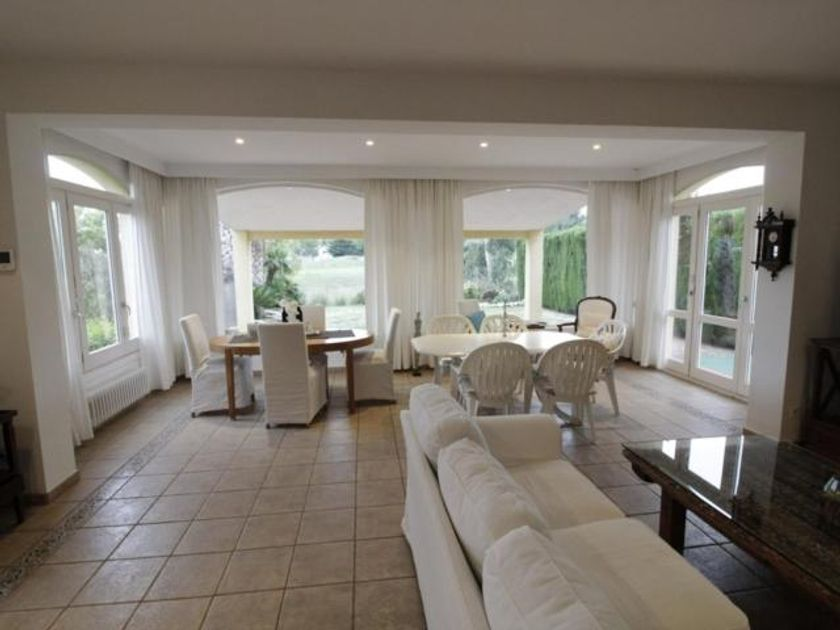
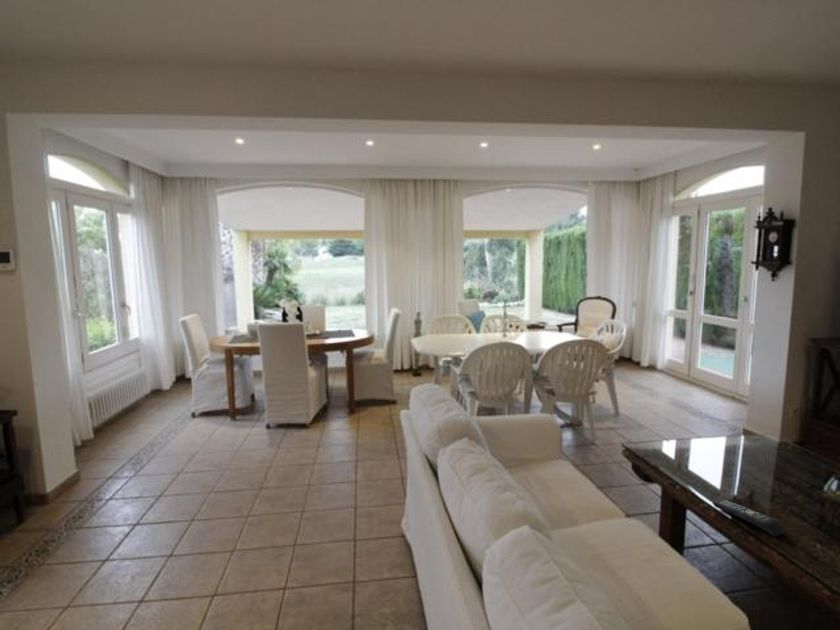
+ remote control (746, 514)
